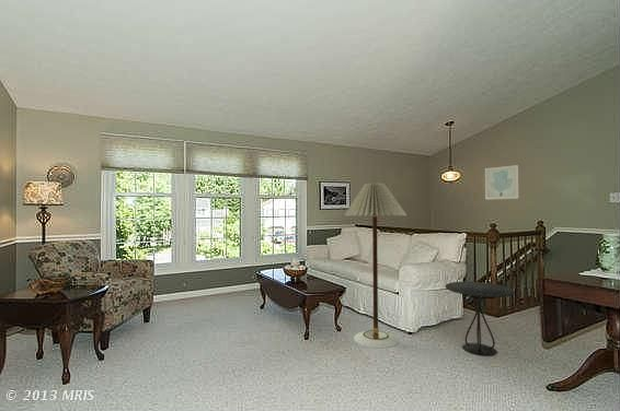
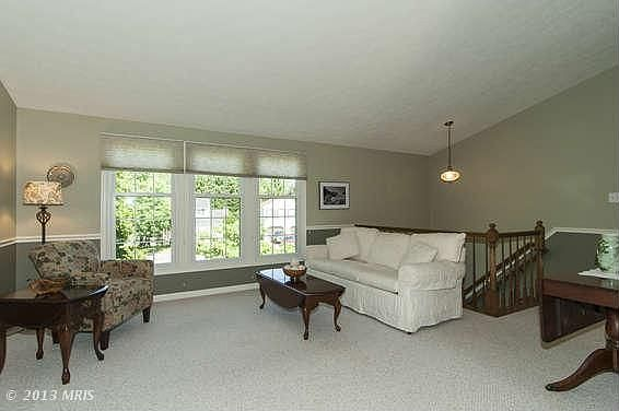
- side table (479, 318)
- floor lamp (375, 261)
- wall art (501, 183)
